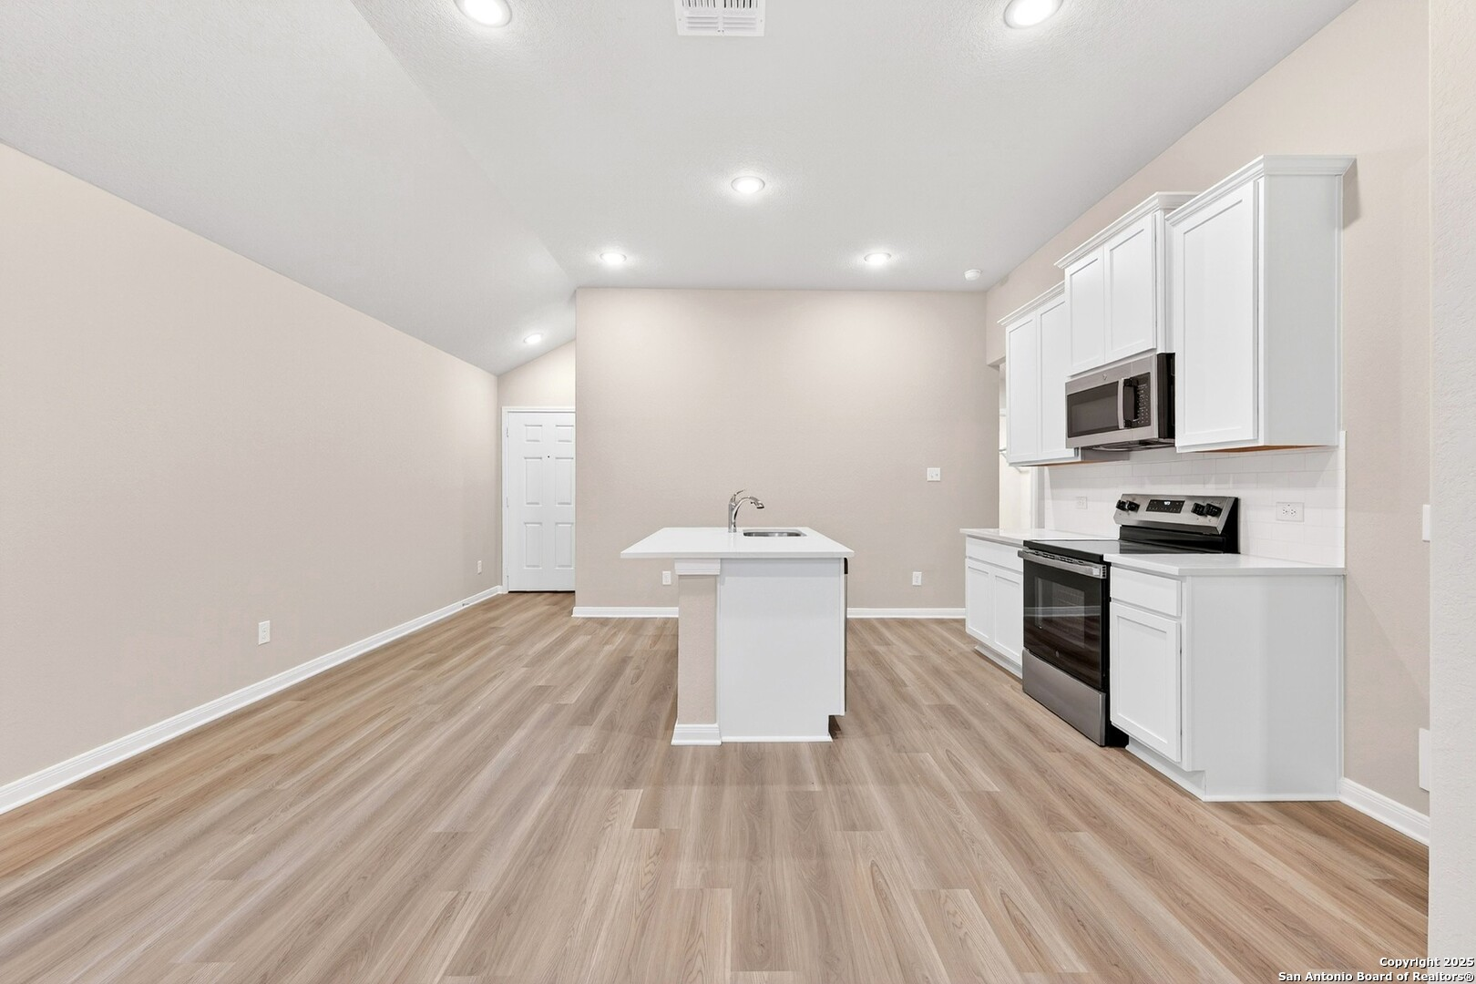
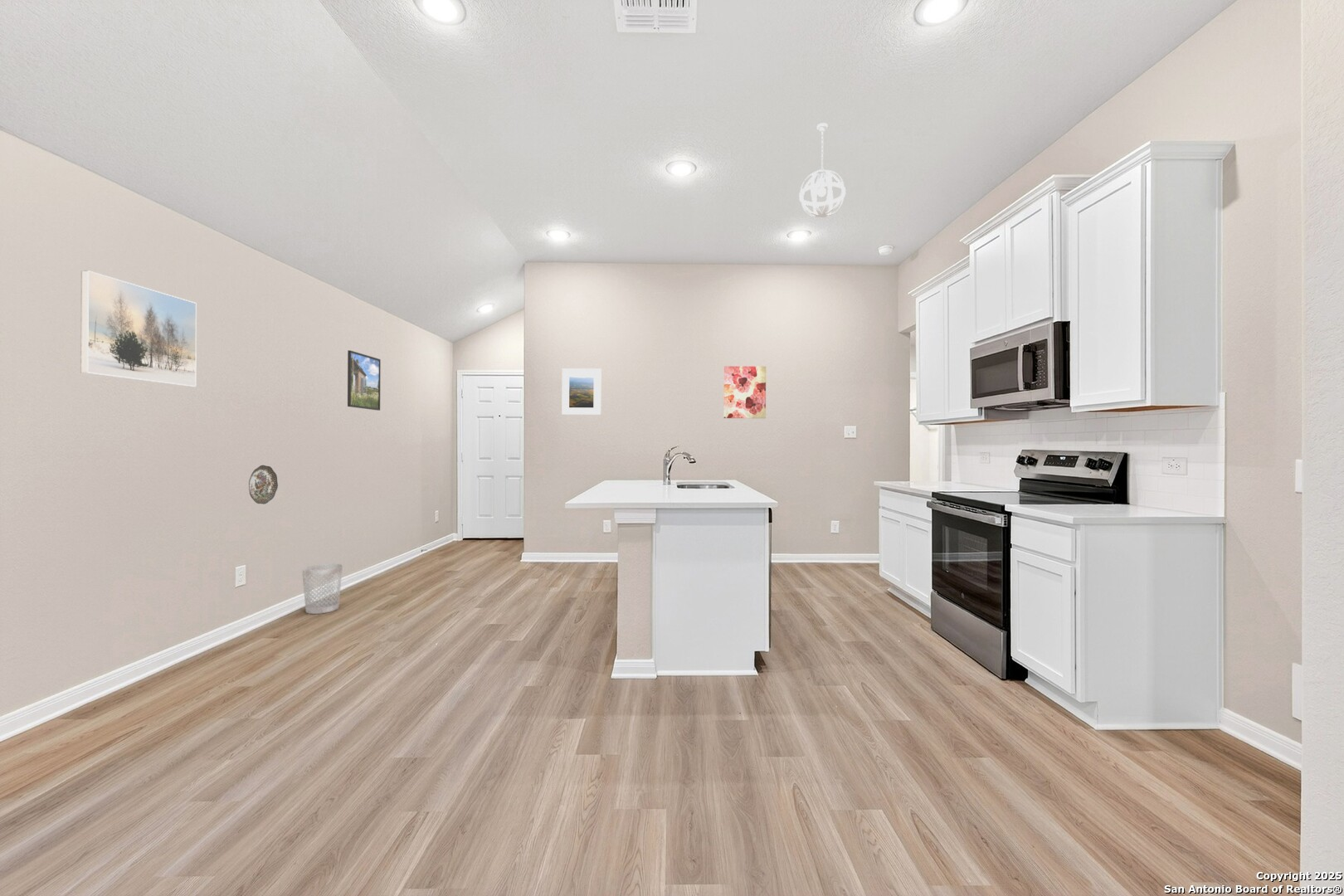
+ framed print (144, 334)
+ decorative plate (261, 485)
+ pendant light (822, 171)
+ wastebasket (322, 588)
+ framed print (582, 391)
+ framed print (364, 382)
+ wall art (744, 392)
